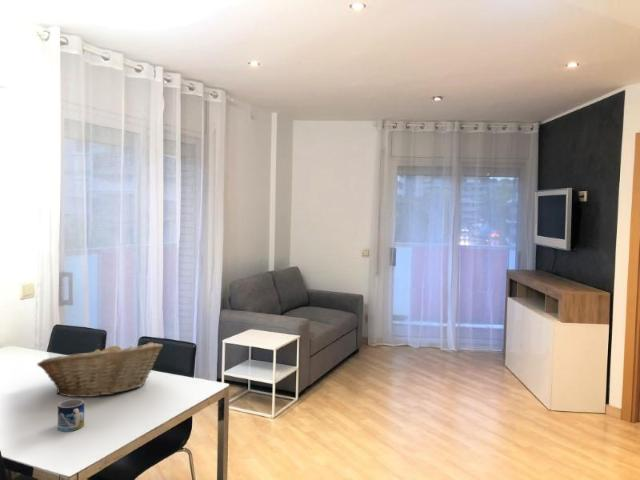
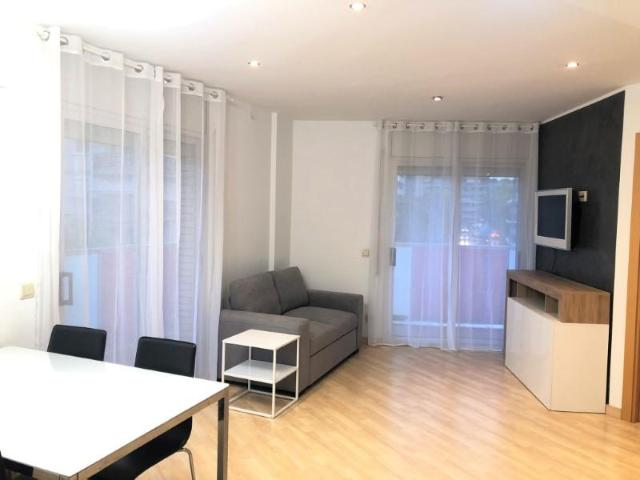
- fruit basket (103, 363)
- mug (72, 416)
